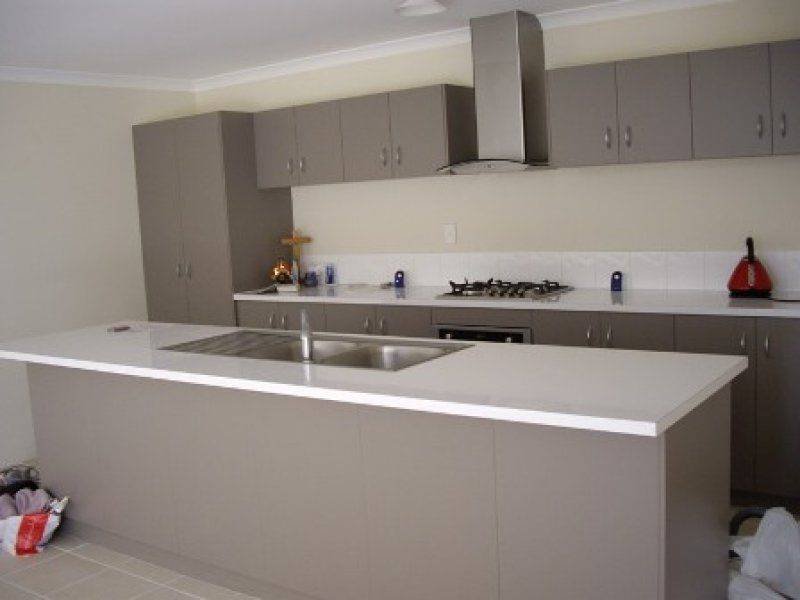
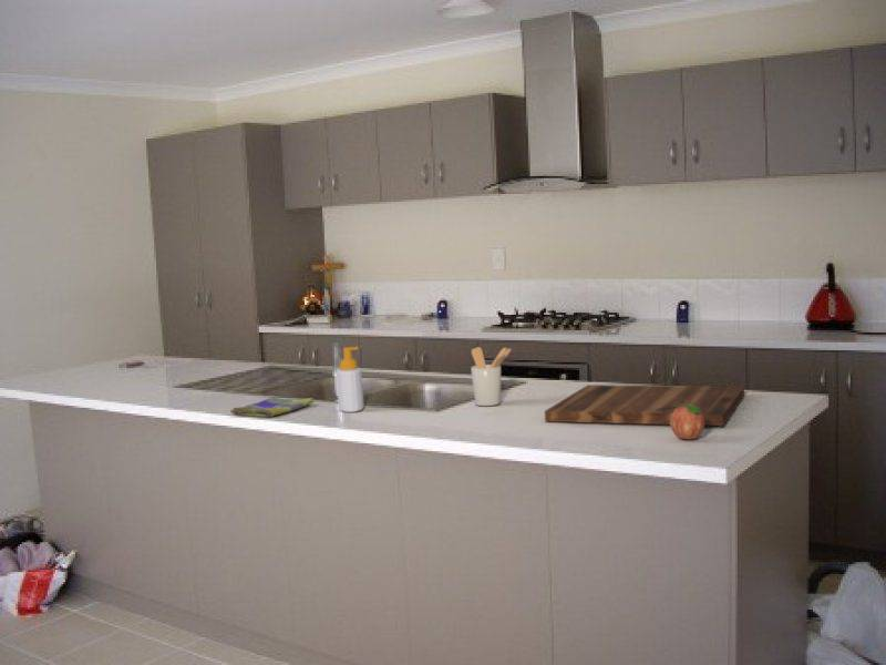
+ dish towel (272, 406)
+ cutting board (648, 402)
+ fruit (687, 419)
+ utensil holder (493, 375)
+ soap bottle (349, 378)
